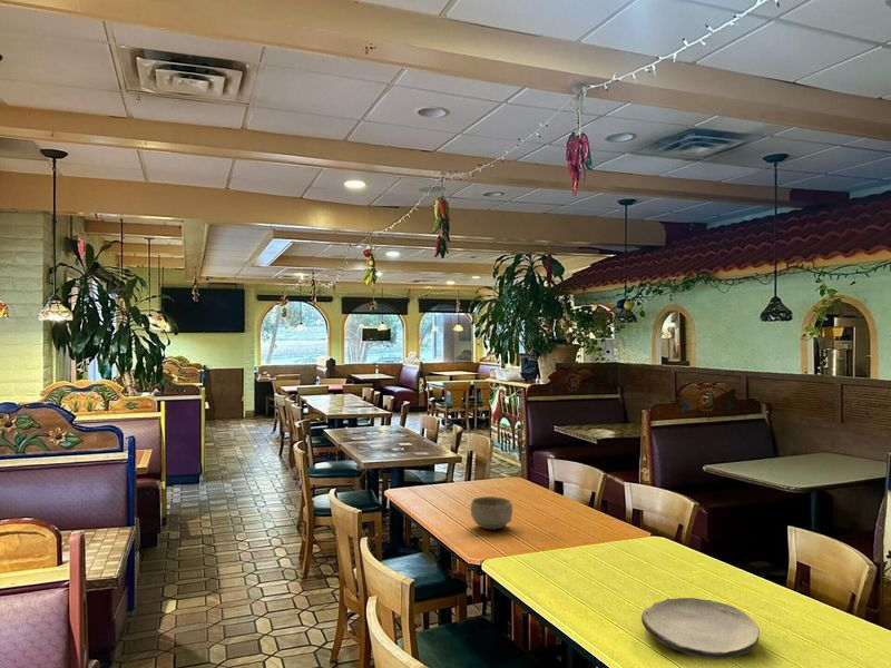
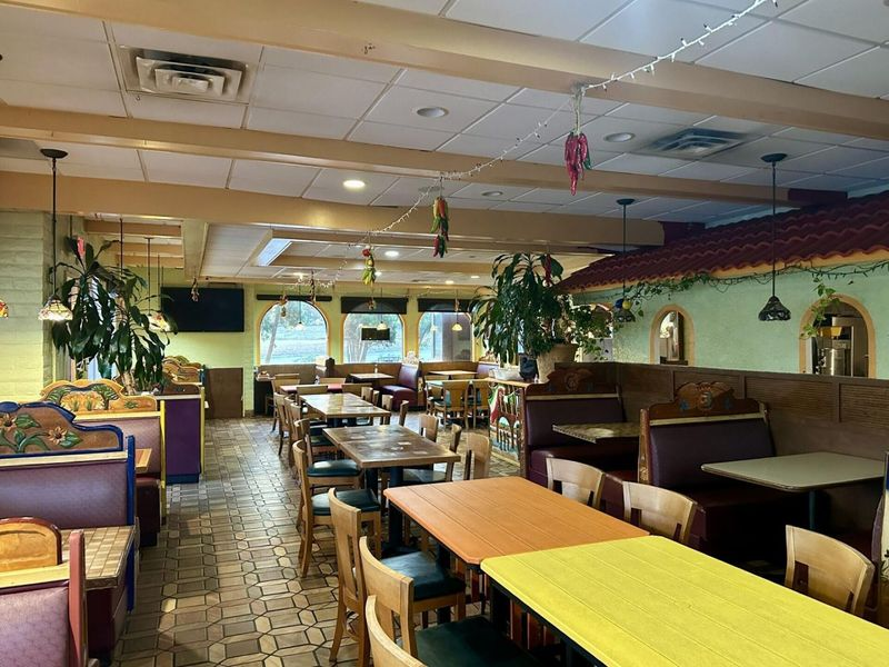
- plate (698, 627)
- bowl (491, 513)
